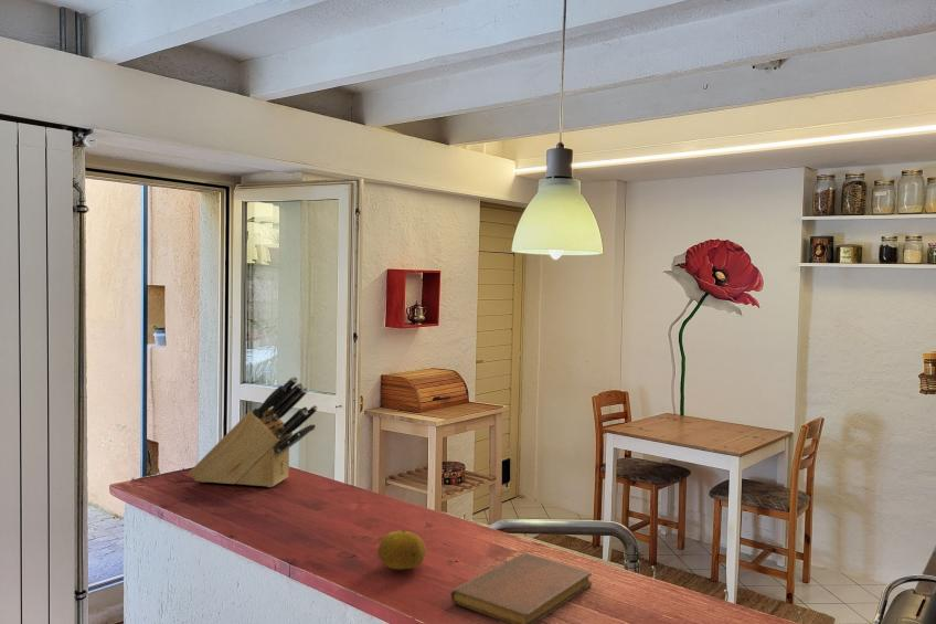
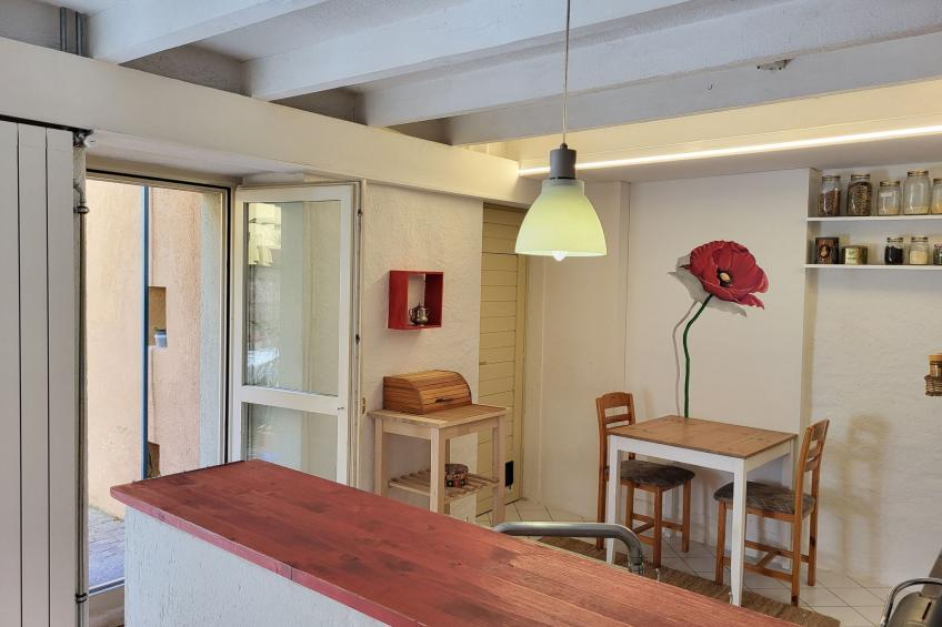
- fruit (401, 549)
- knife block (254, 429)
- notebook (523, 585)
